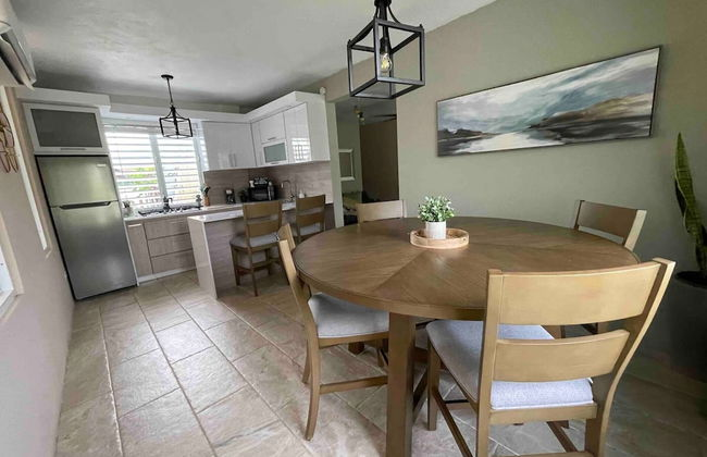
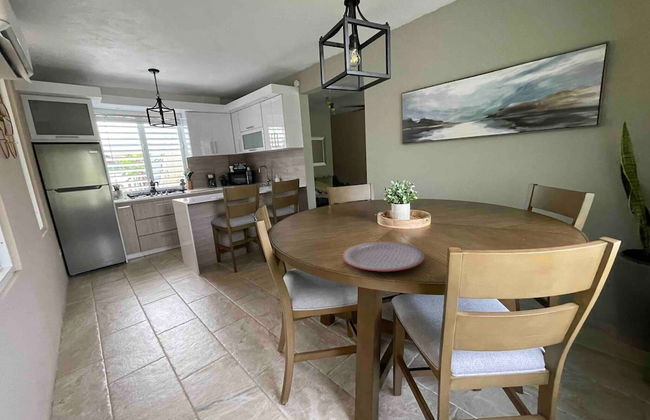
+ plate (382, 256)
